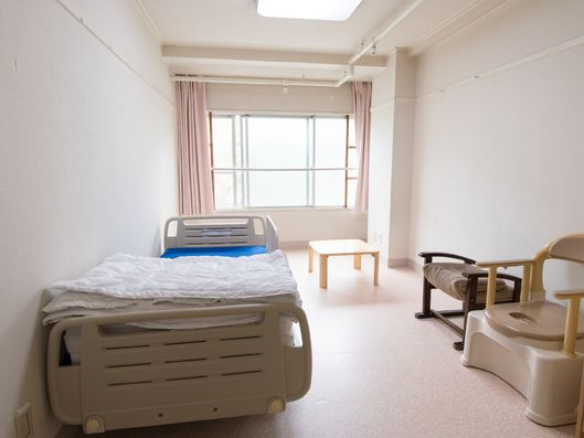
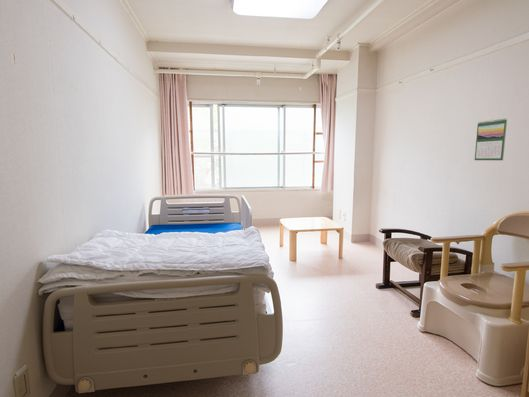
+ calendar (489, 140)
